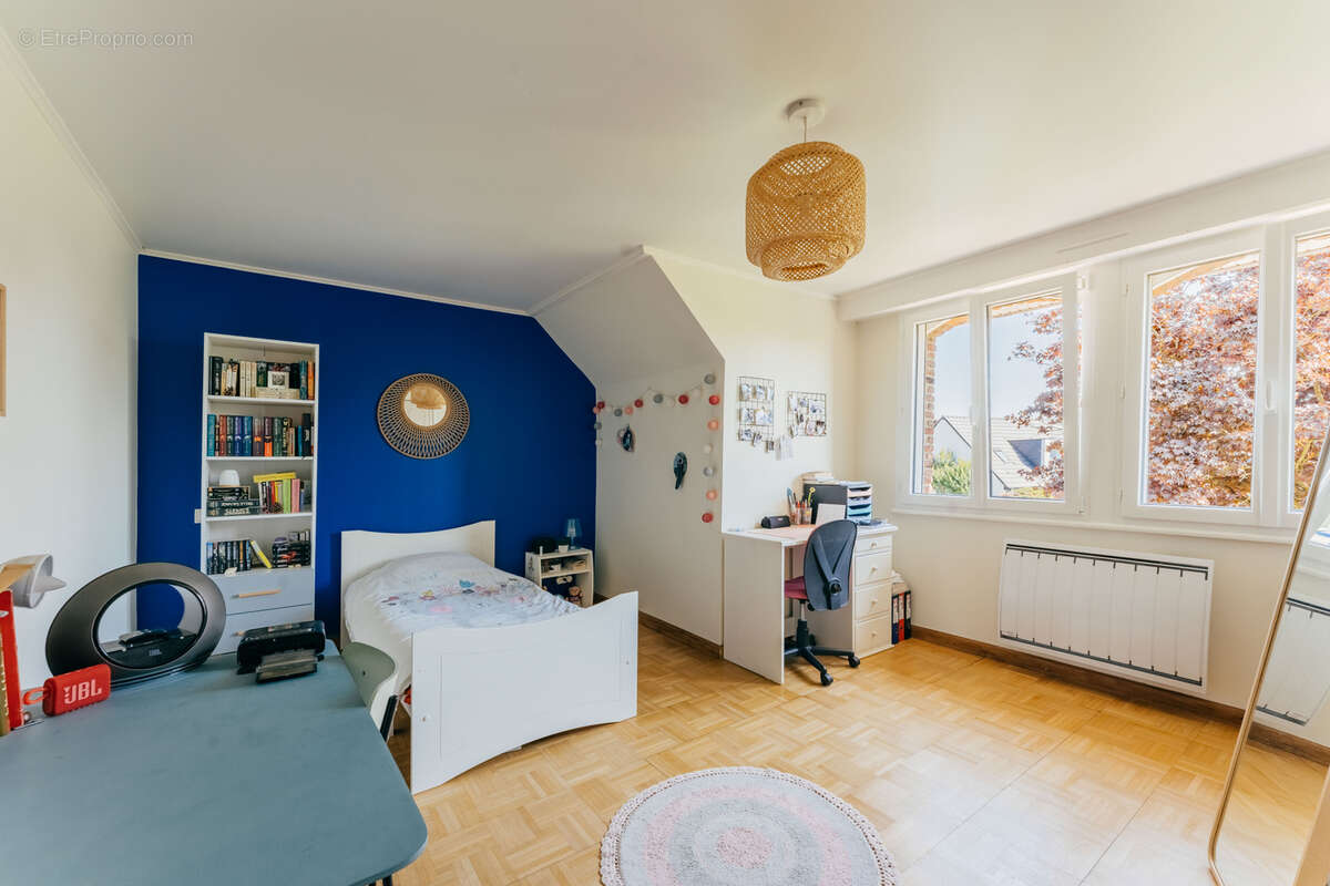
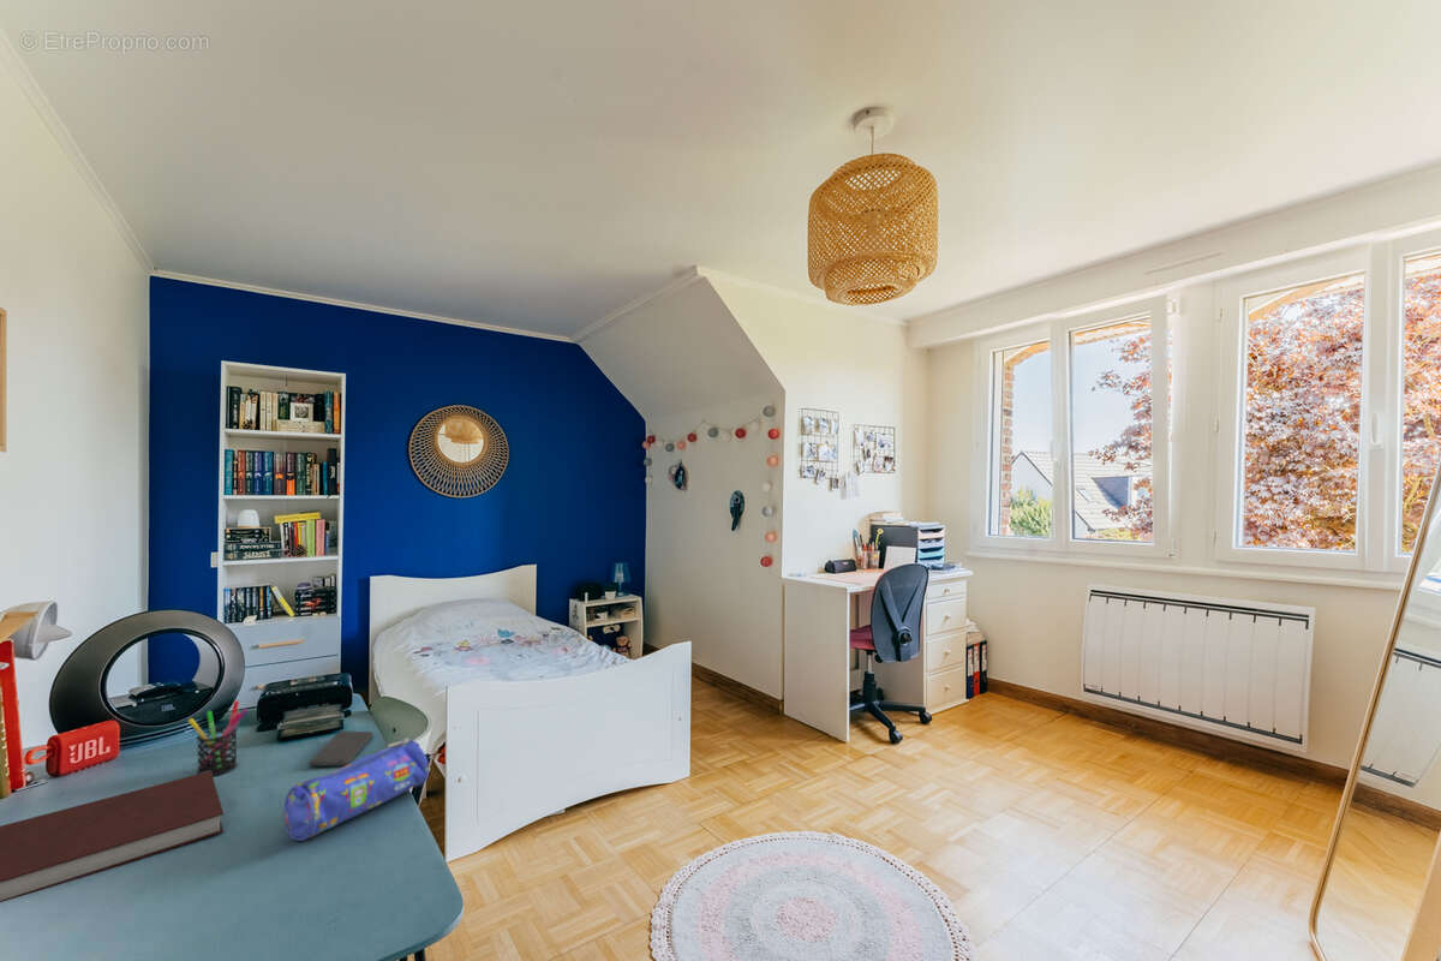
+ pen holder (217, 736)
+ pencil case (361, 782)
+ smartphone (342, 747)
+ notebook (112, 829)
